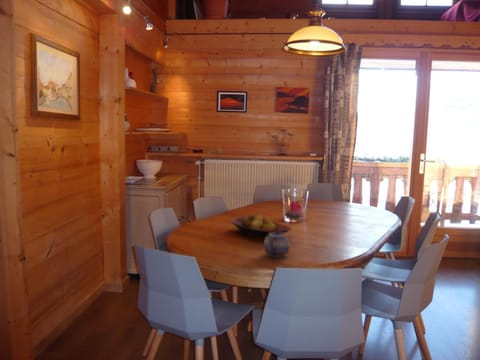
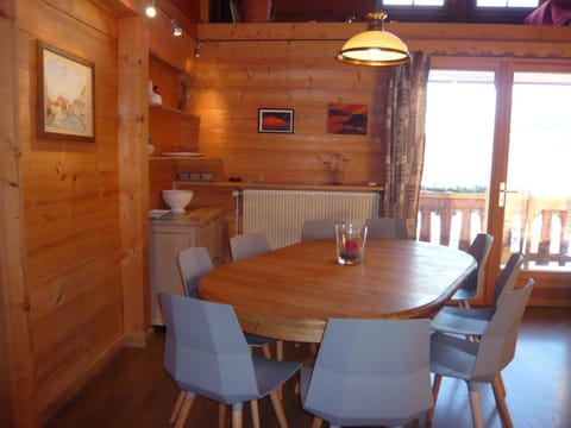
- teapot (276, 242)
- fruit bowl (259, 224)
